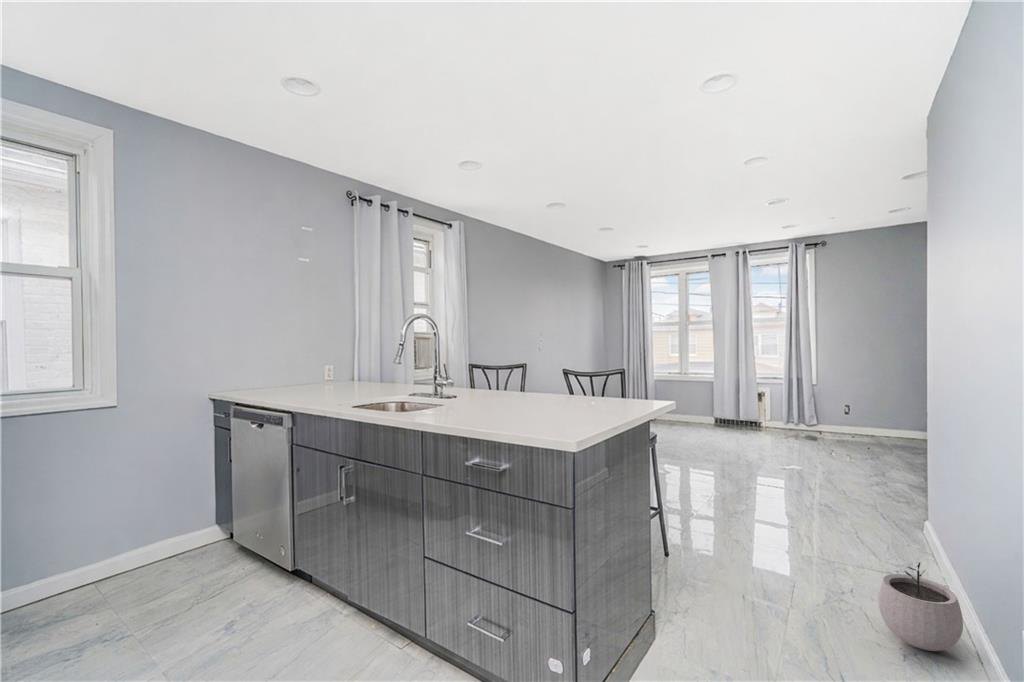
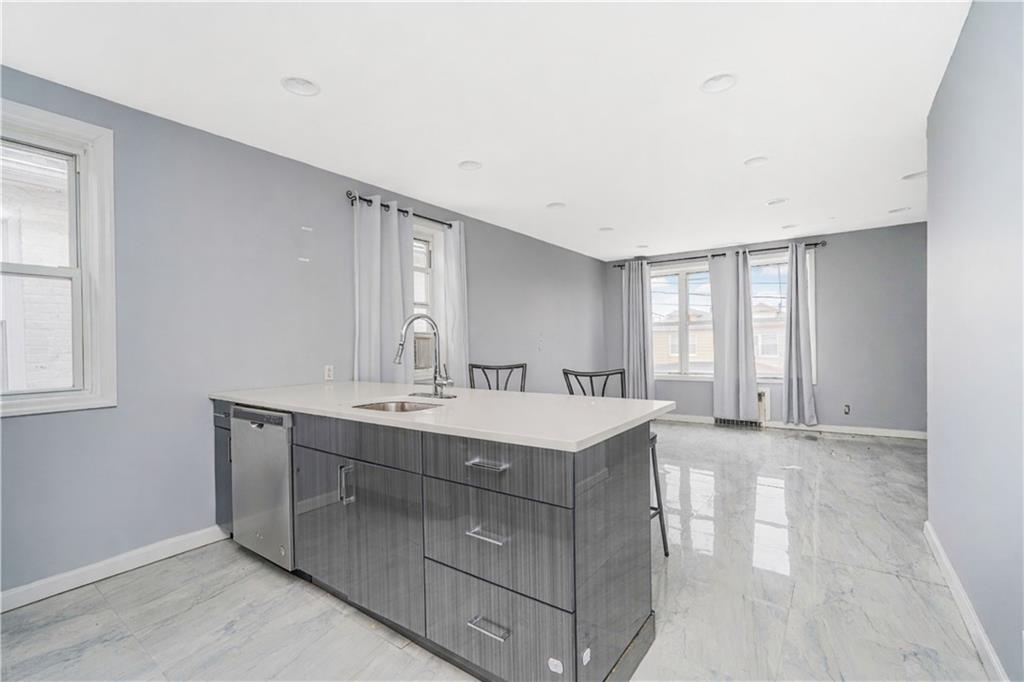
- plant pot (918, 603)
